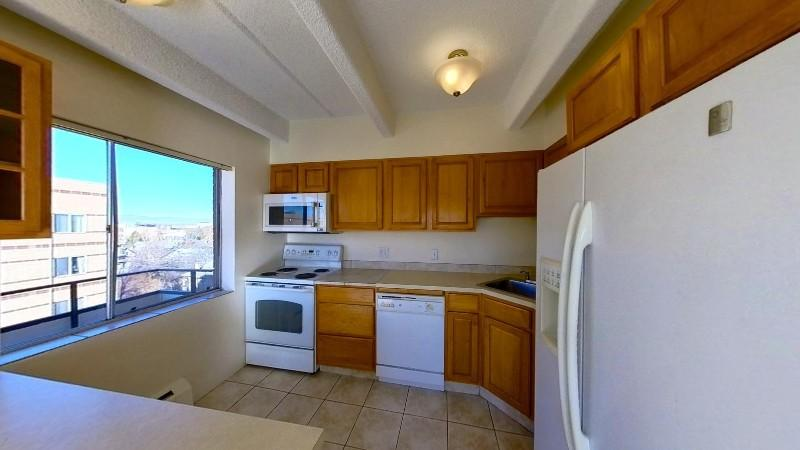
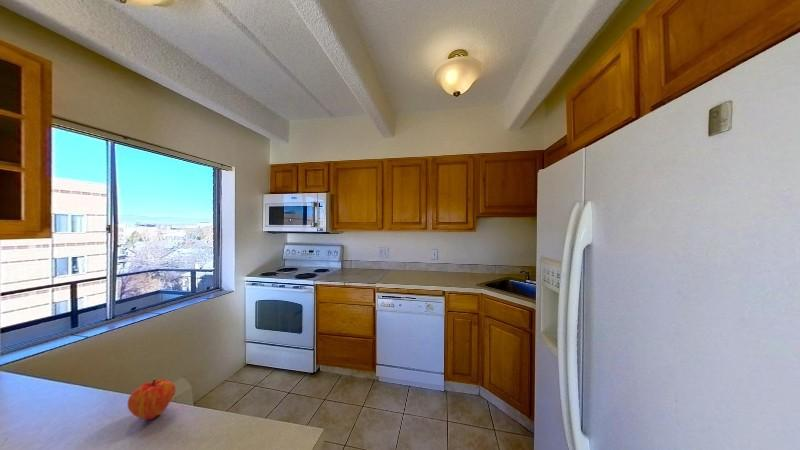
+ fruit (152, 397)
